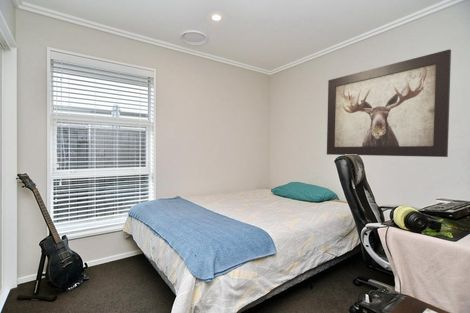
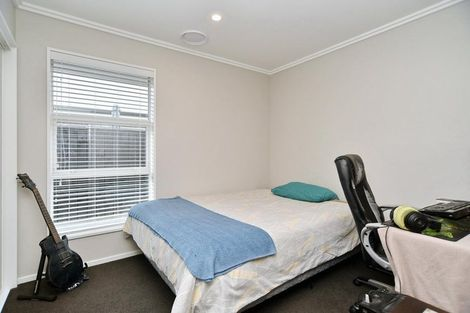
- wall art (377, 111)
